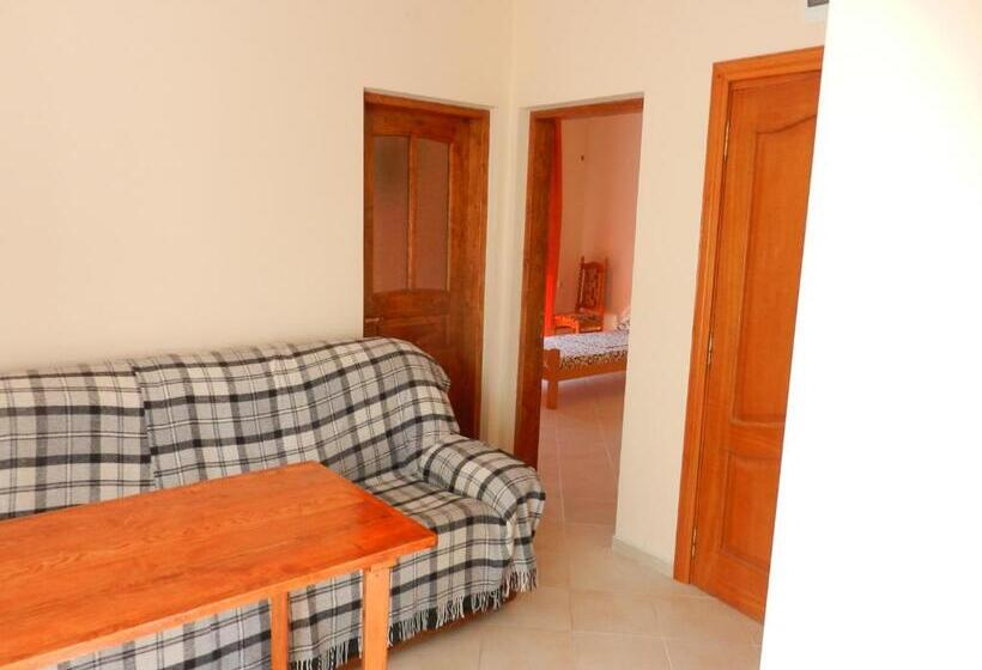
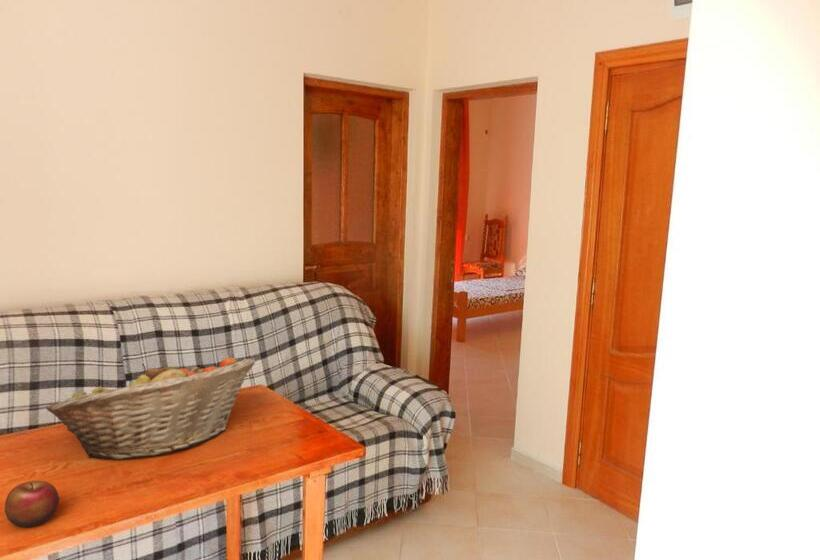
+ apple (32, 500)
+ fruit basket (159, 398)
